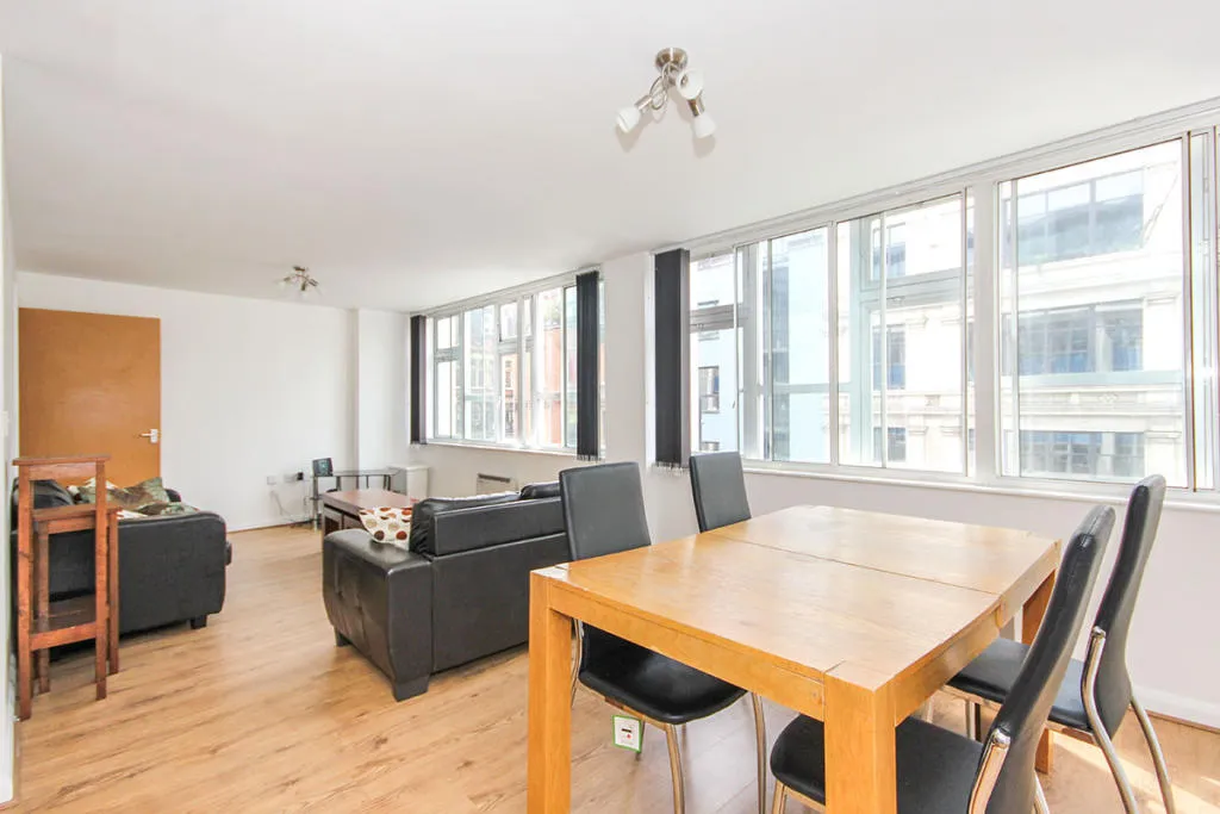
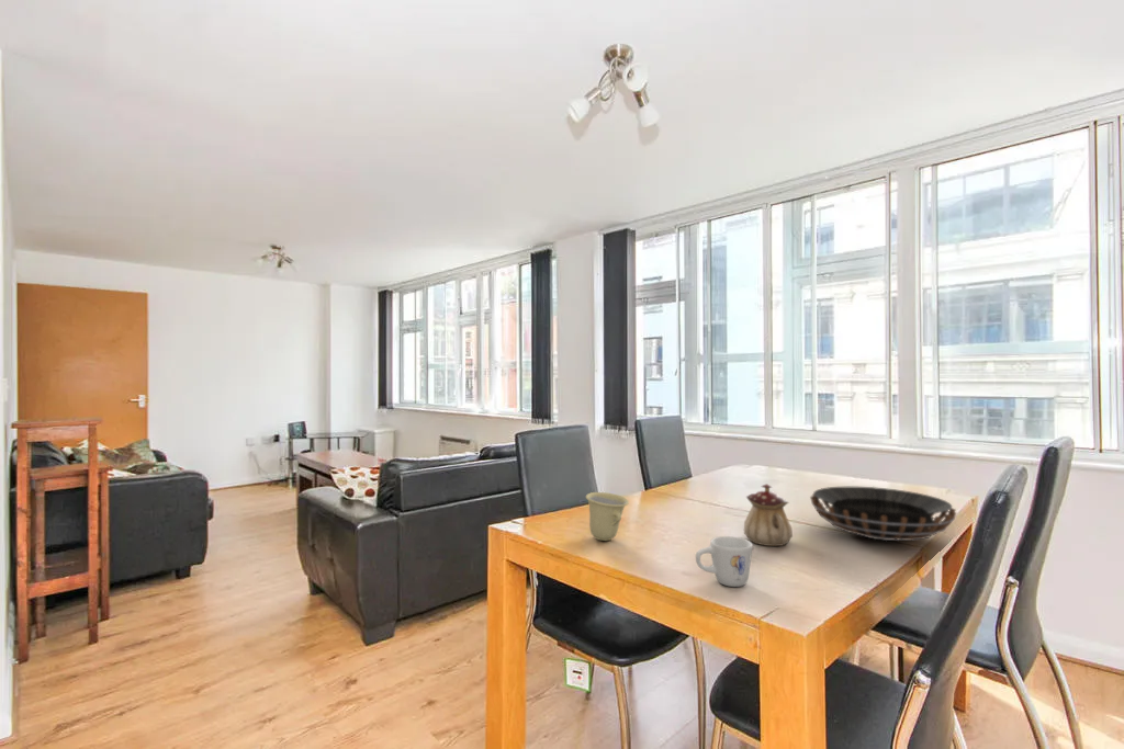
+ teapot (768, 512)
+ cup (607, 517)
+ mug (723, 563)
+ decorative bowl (878, 515)
